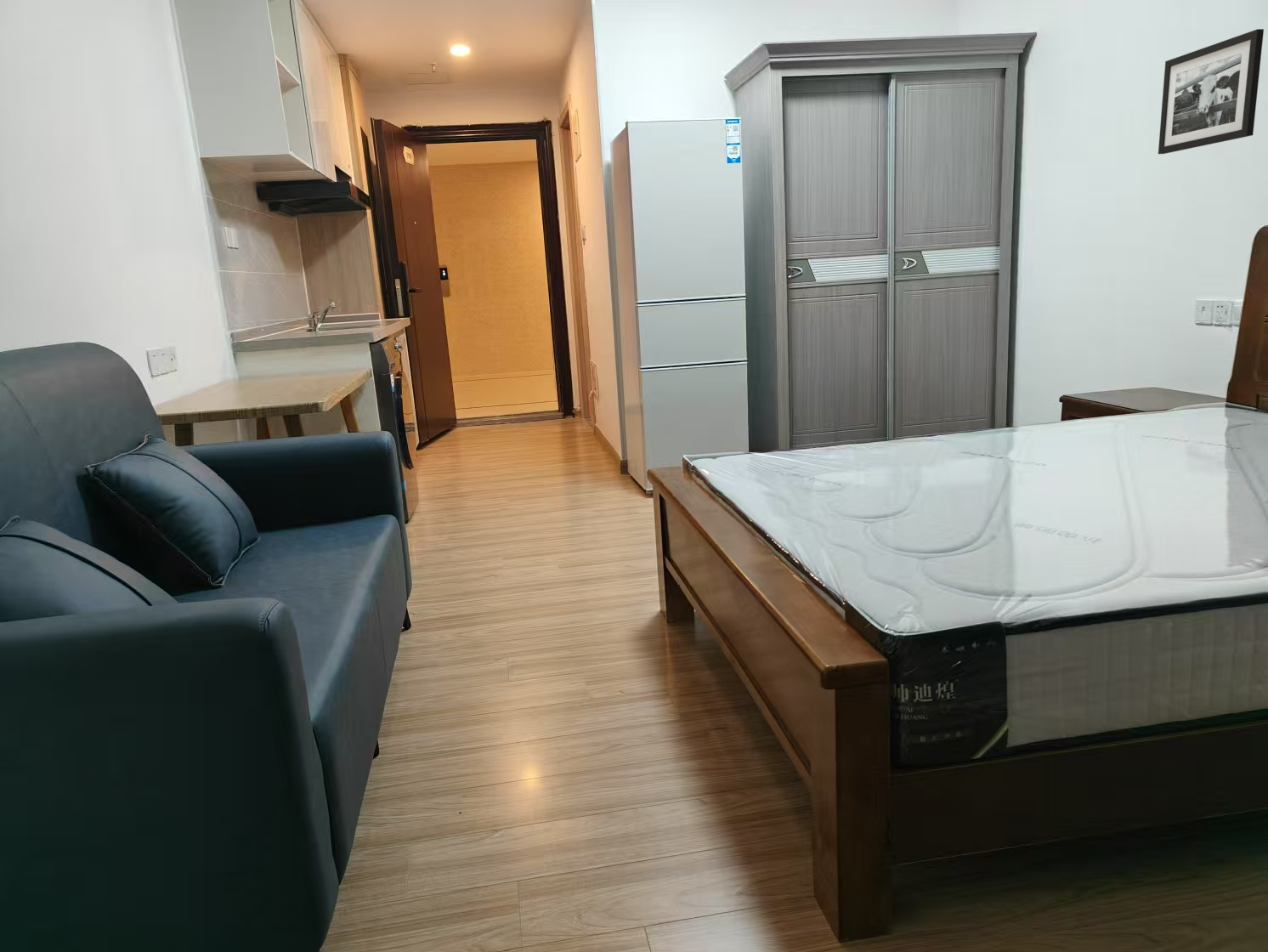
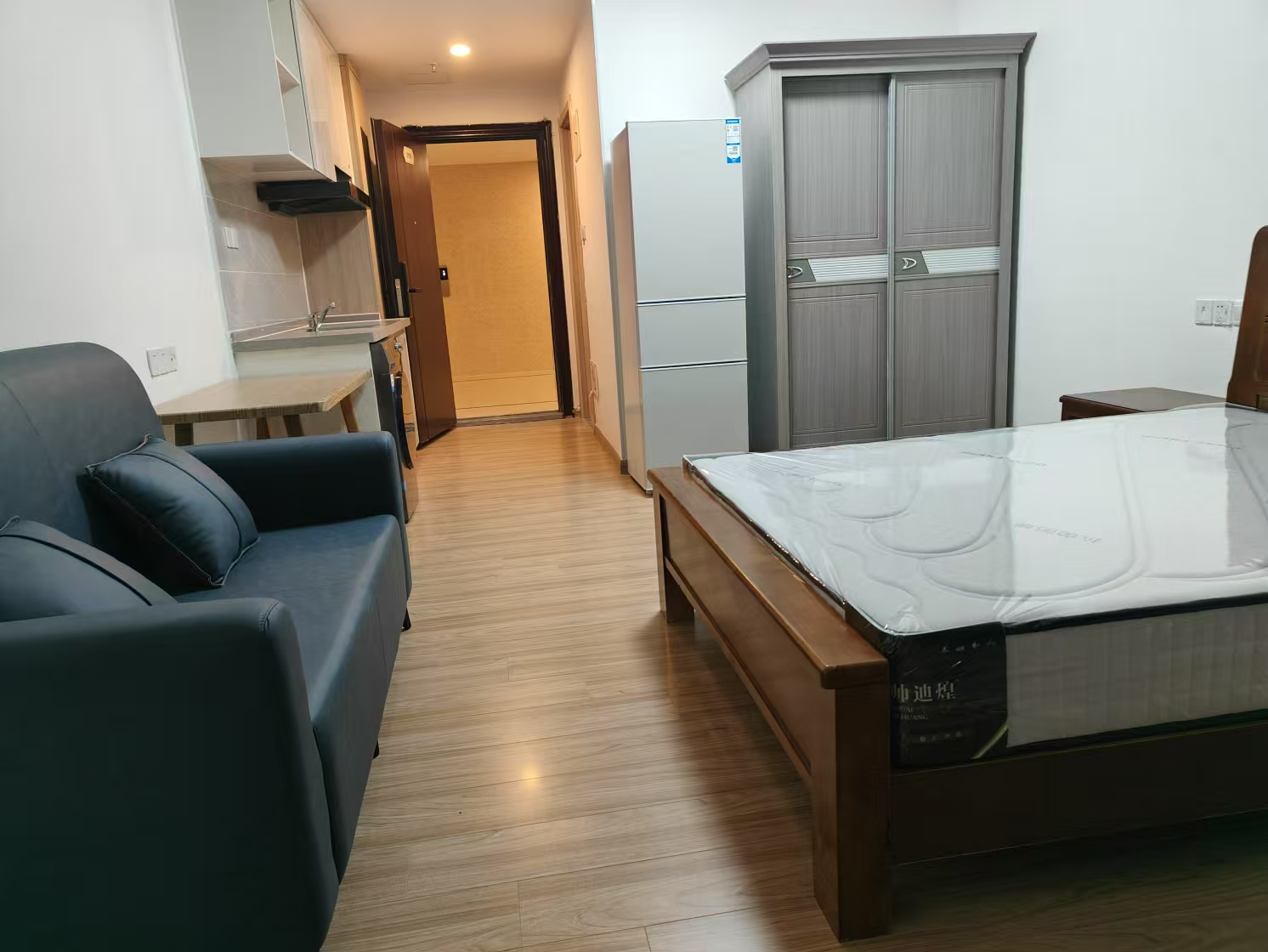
- picture frame (1207, 96)
